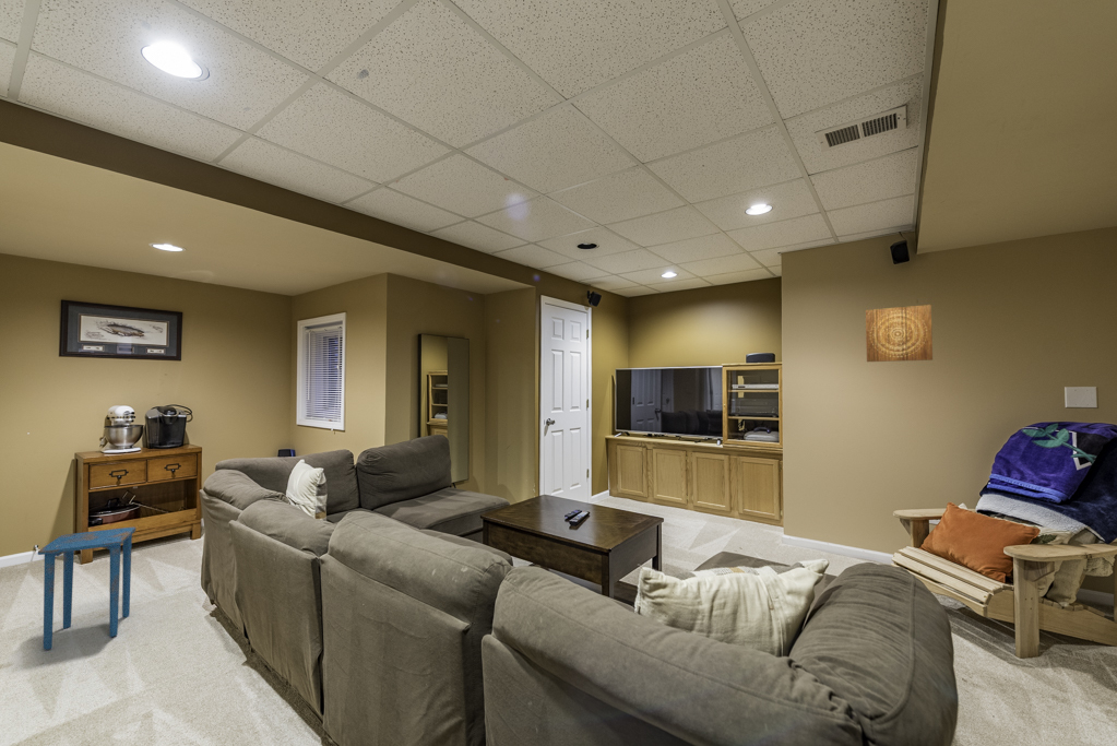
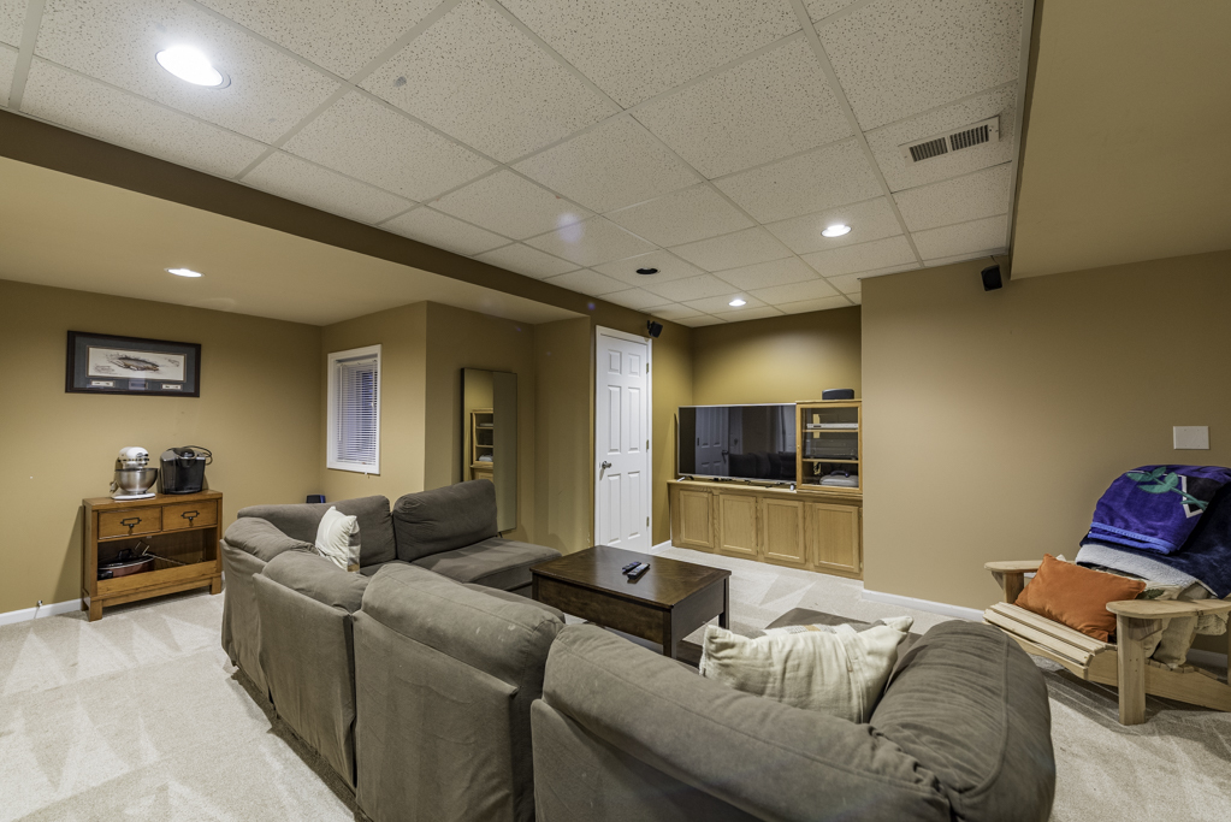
- wall art (898, 334)
- side table (72, 583)
